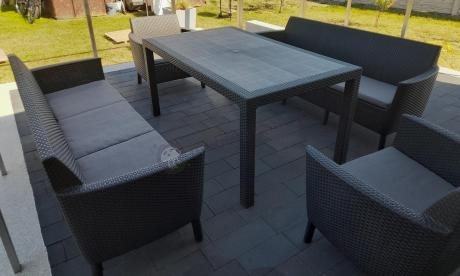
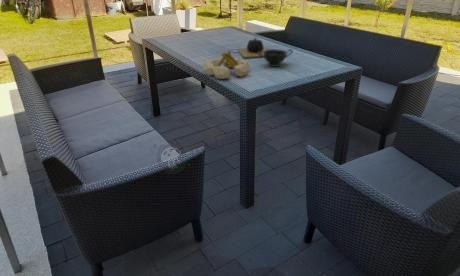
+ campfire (226, 61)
+ teapot (255, 45)
+ bowl (274, 57)
